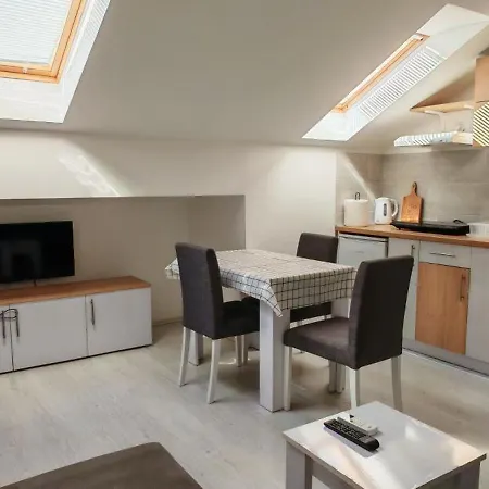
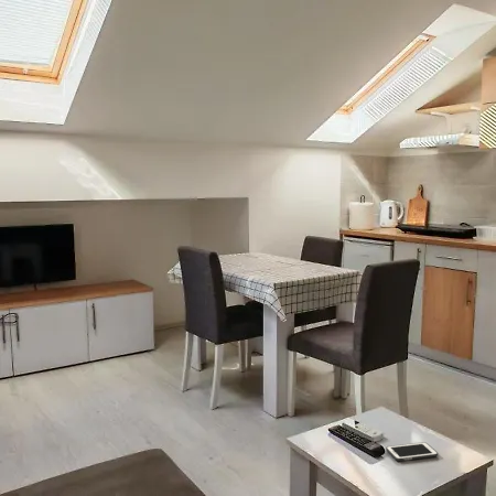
+ cell phone (411, 451)
